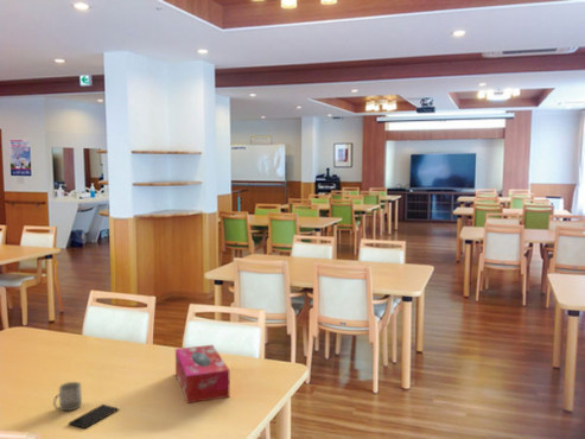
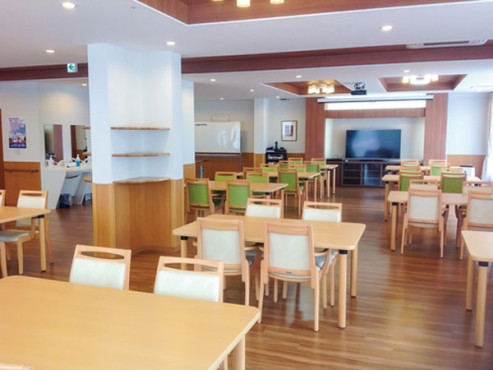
- smartphone (94, 415)
- cup (66, 397)
- tissue box (201, 371)
